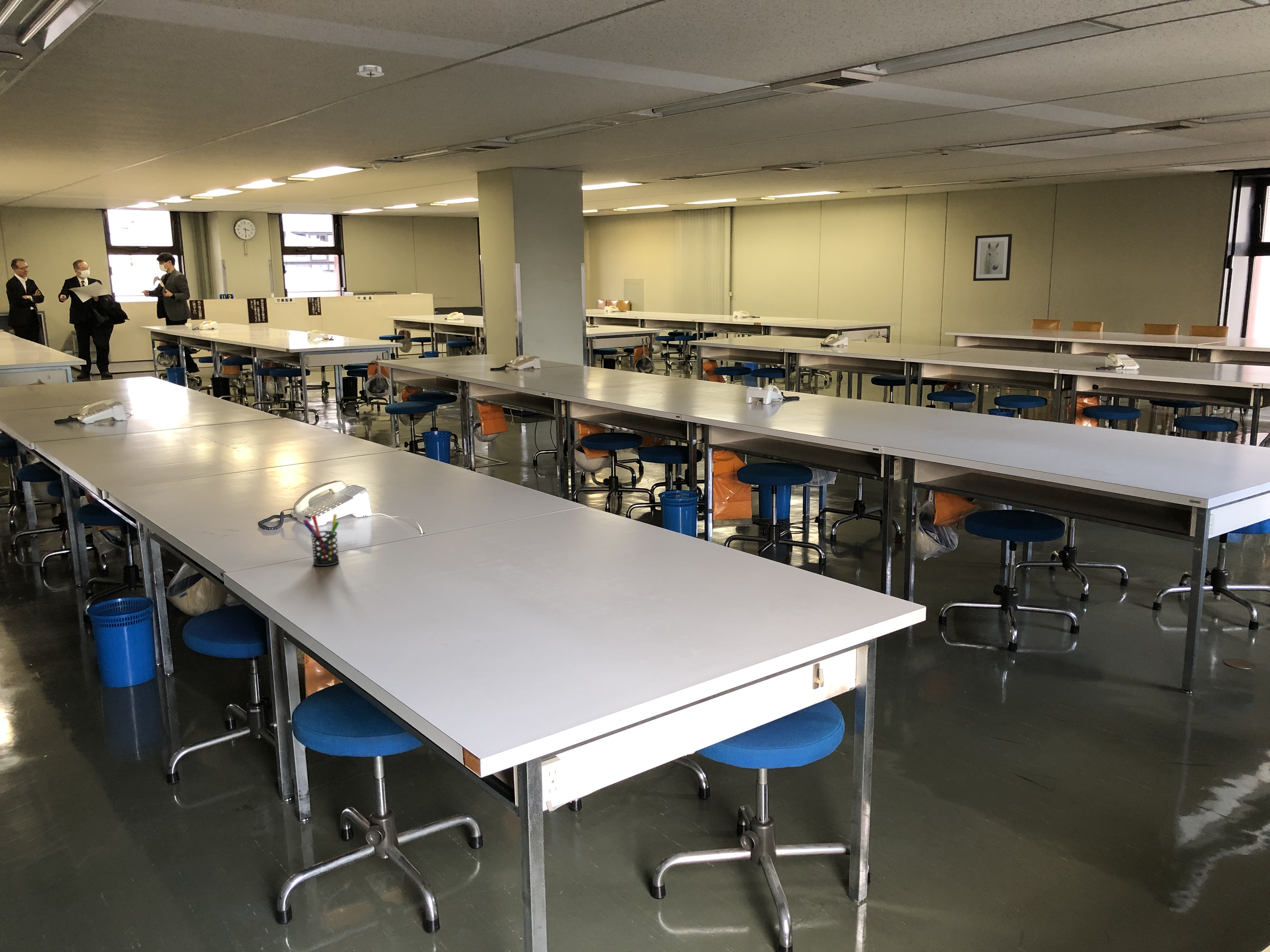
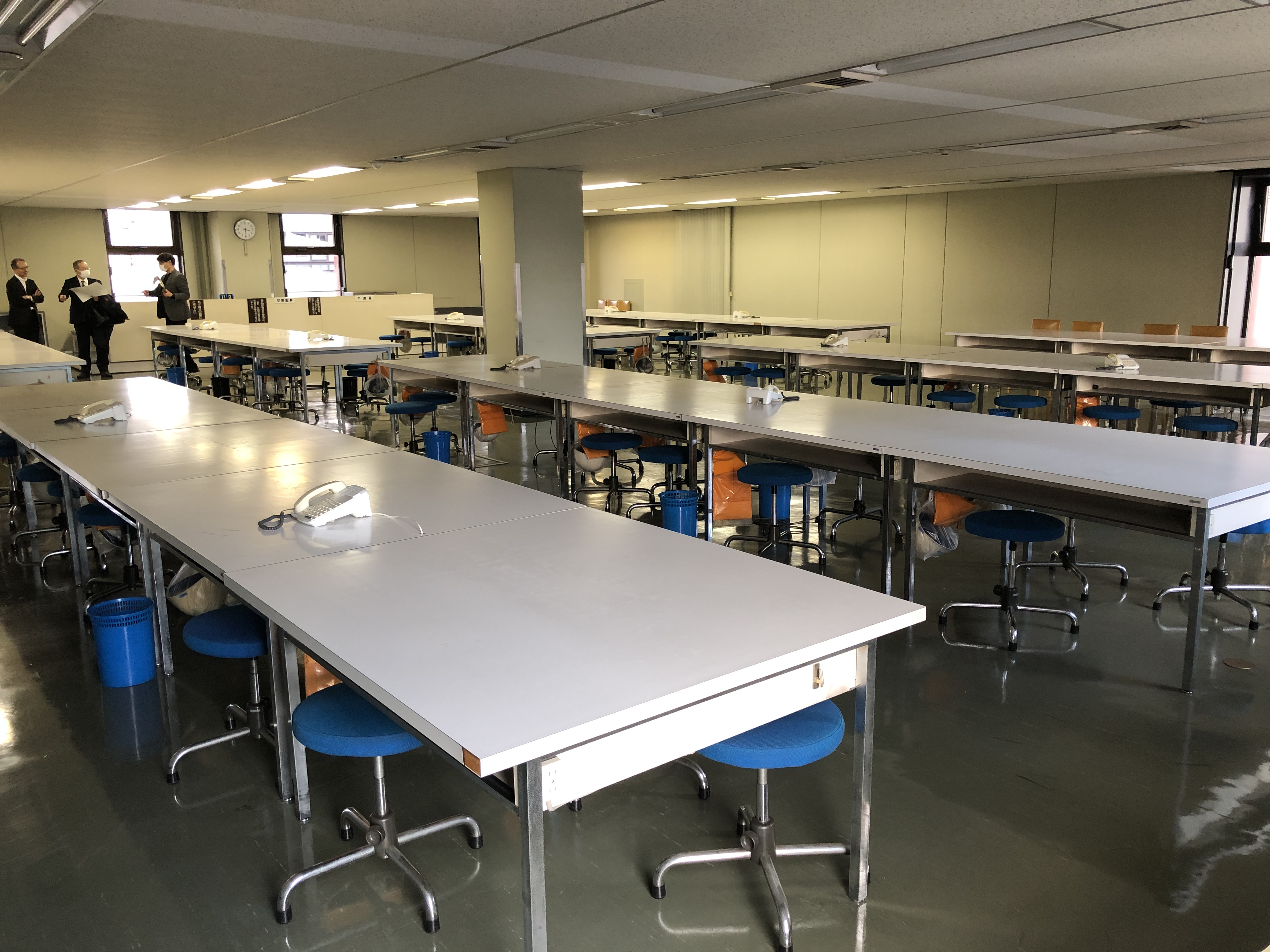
- wall art (992, 258)
- pen holder (326, 538)
- smoke detector (369, 71)
